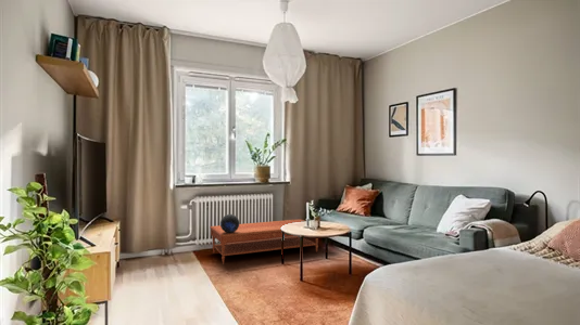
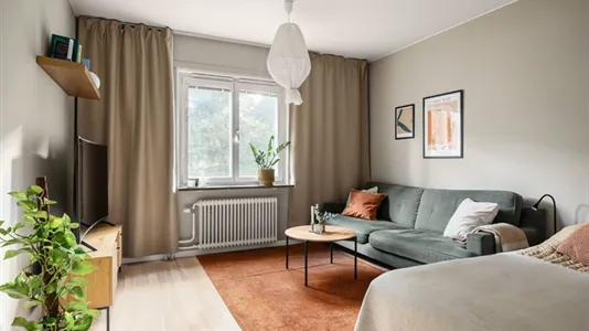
- decorative sphere (229, 223)
- coffee table (265, 239)
